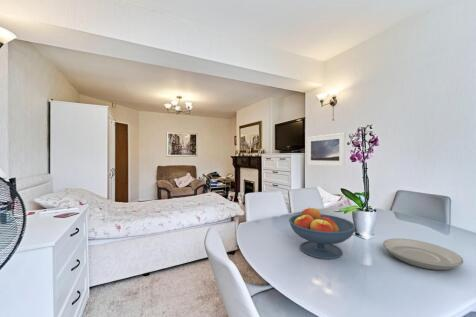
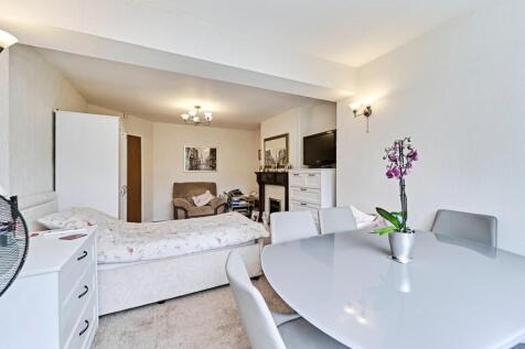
- plate (419, 254)
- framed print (324, 150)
- fruit bowl (320, 230)
